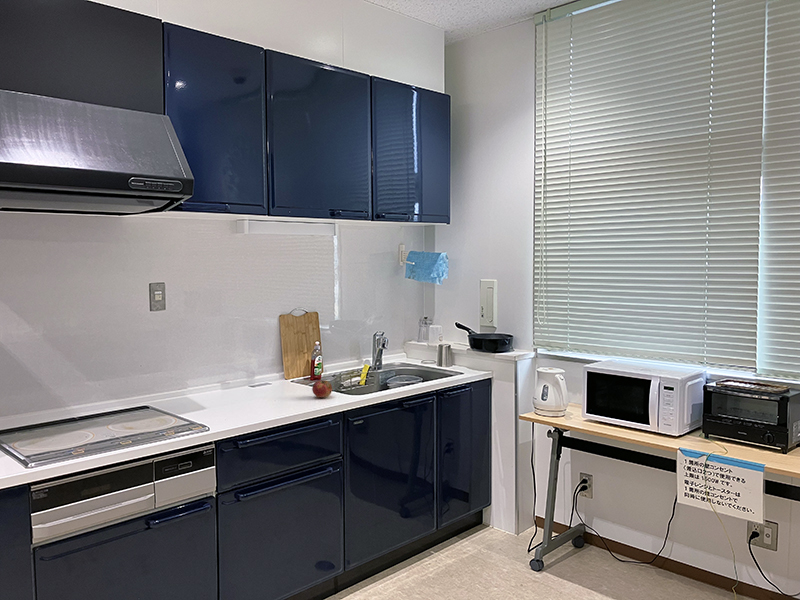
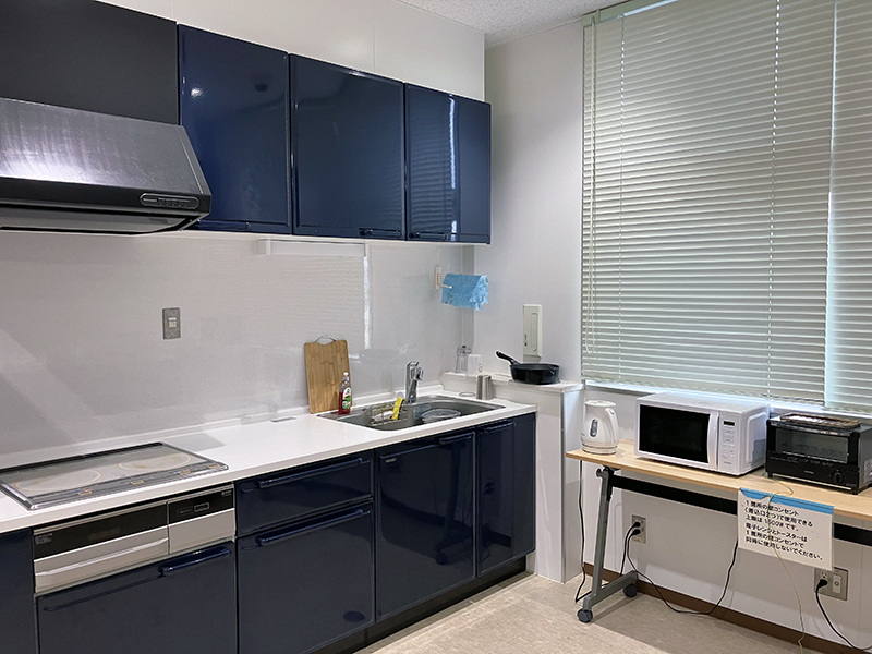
- fruit (322, 388)
